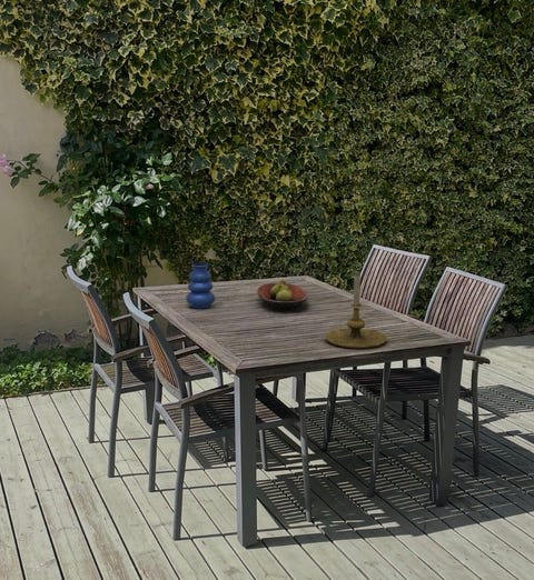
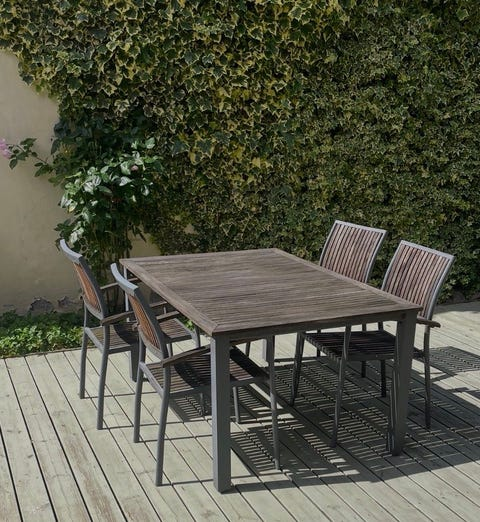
- candle holder (356, 307)
- fruit bowl (281, 293)
- vase (200, 286)
